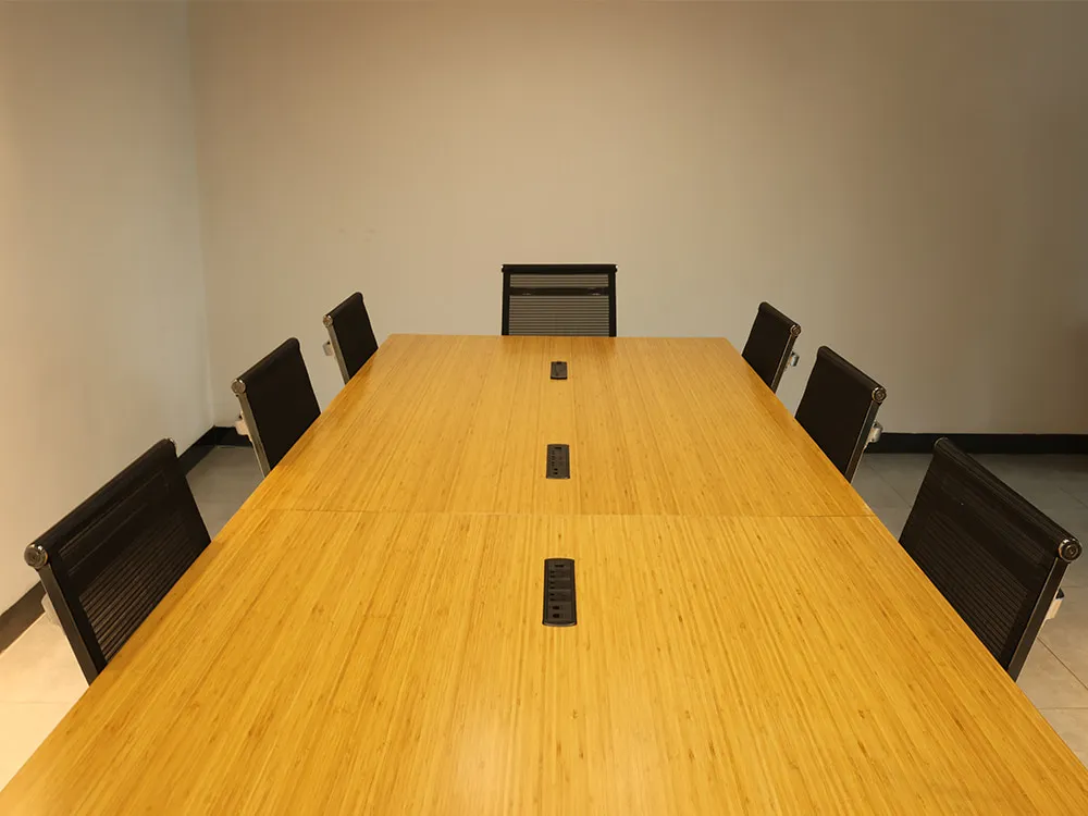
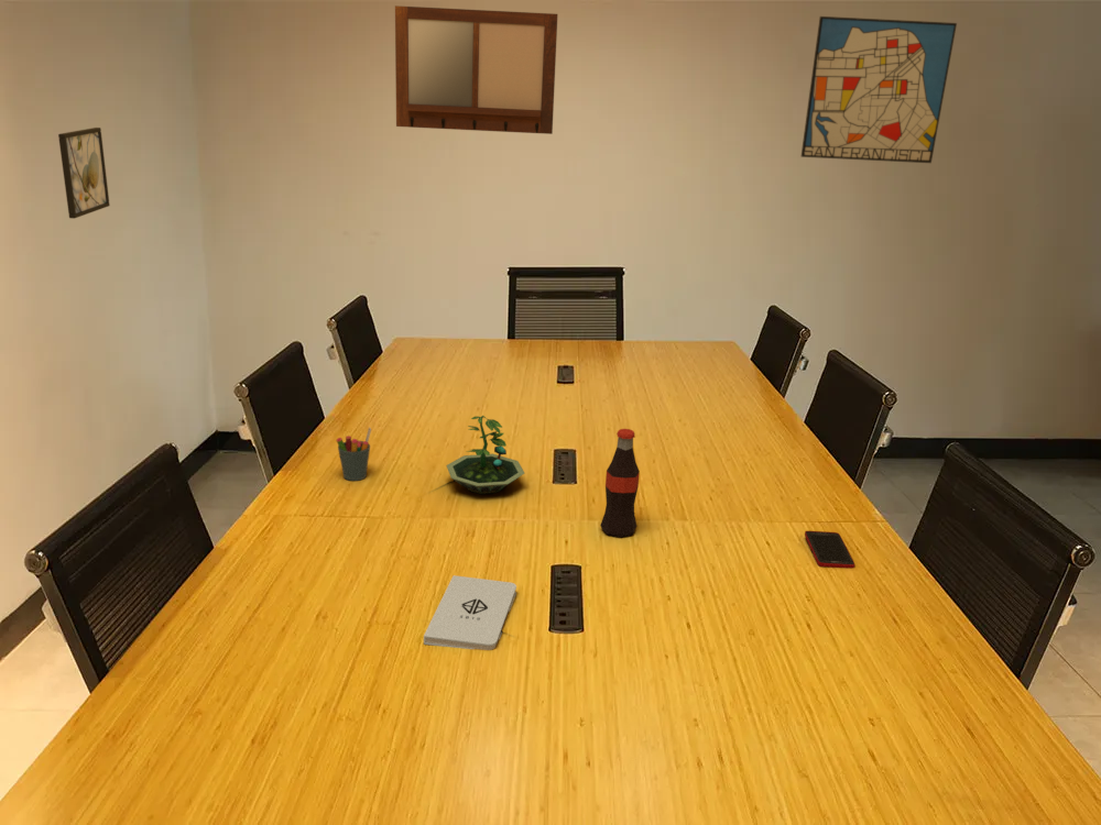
+ cell phone (828, 549)
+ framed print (85, 172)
+ wall art (876, 91)
+ pen holder (353, 453)
+ notepad (472, 612)
+ writing board (475, 70)
+ terrarium (483, 430)
+ bottle (622, 481)
